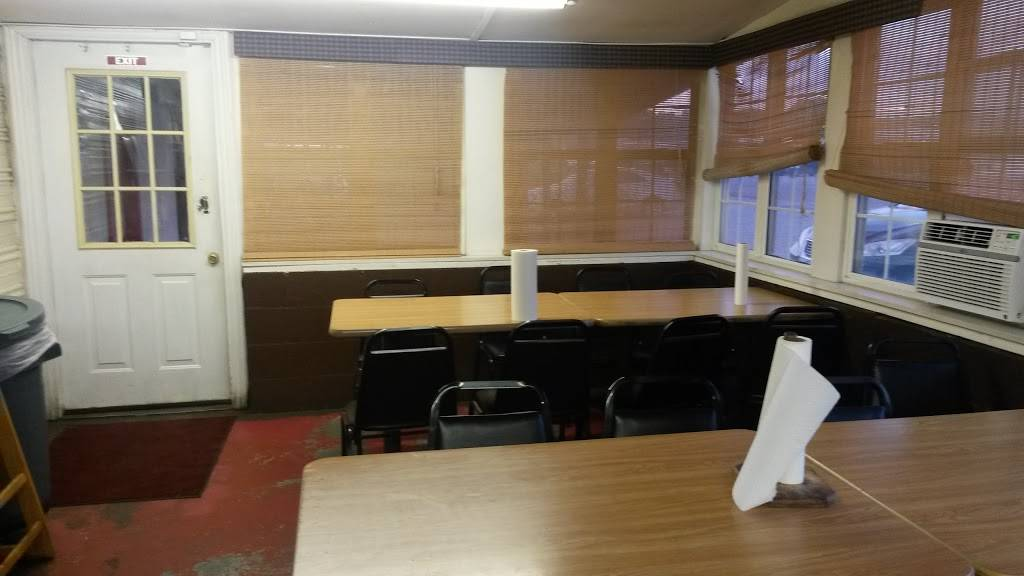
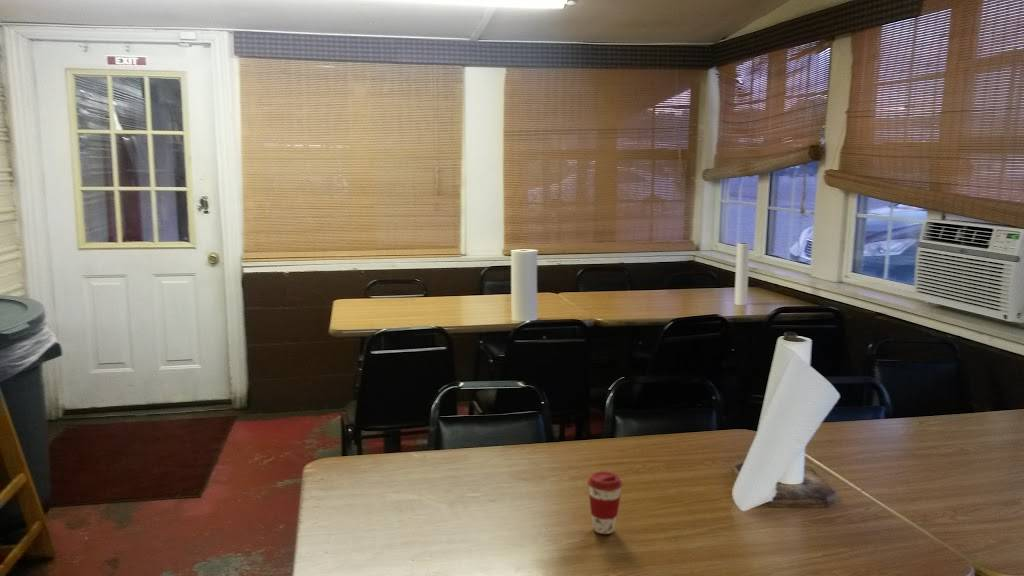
+ coffee cup (604, 503)
